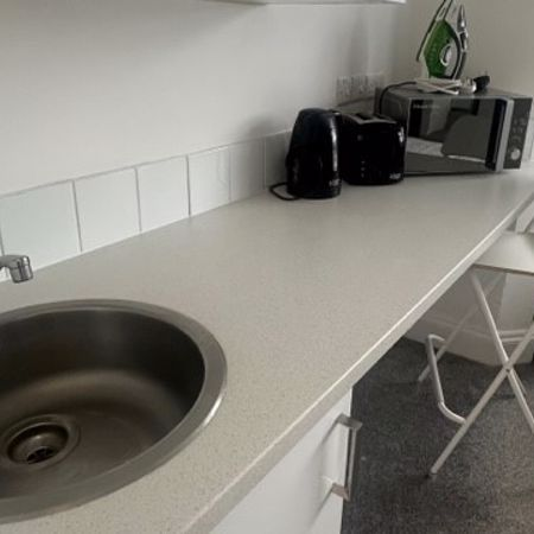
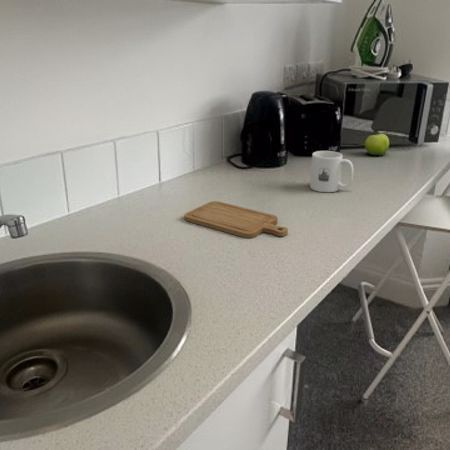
+ fruit (377, 143)
+ chopping board (239, 220)
+ mug (332, 172)
